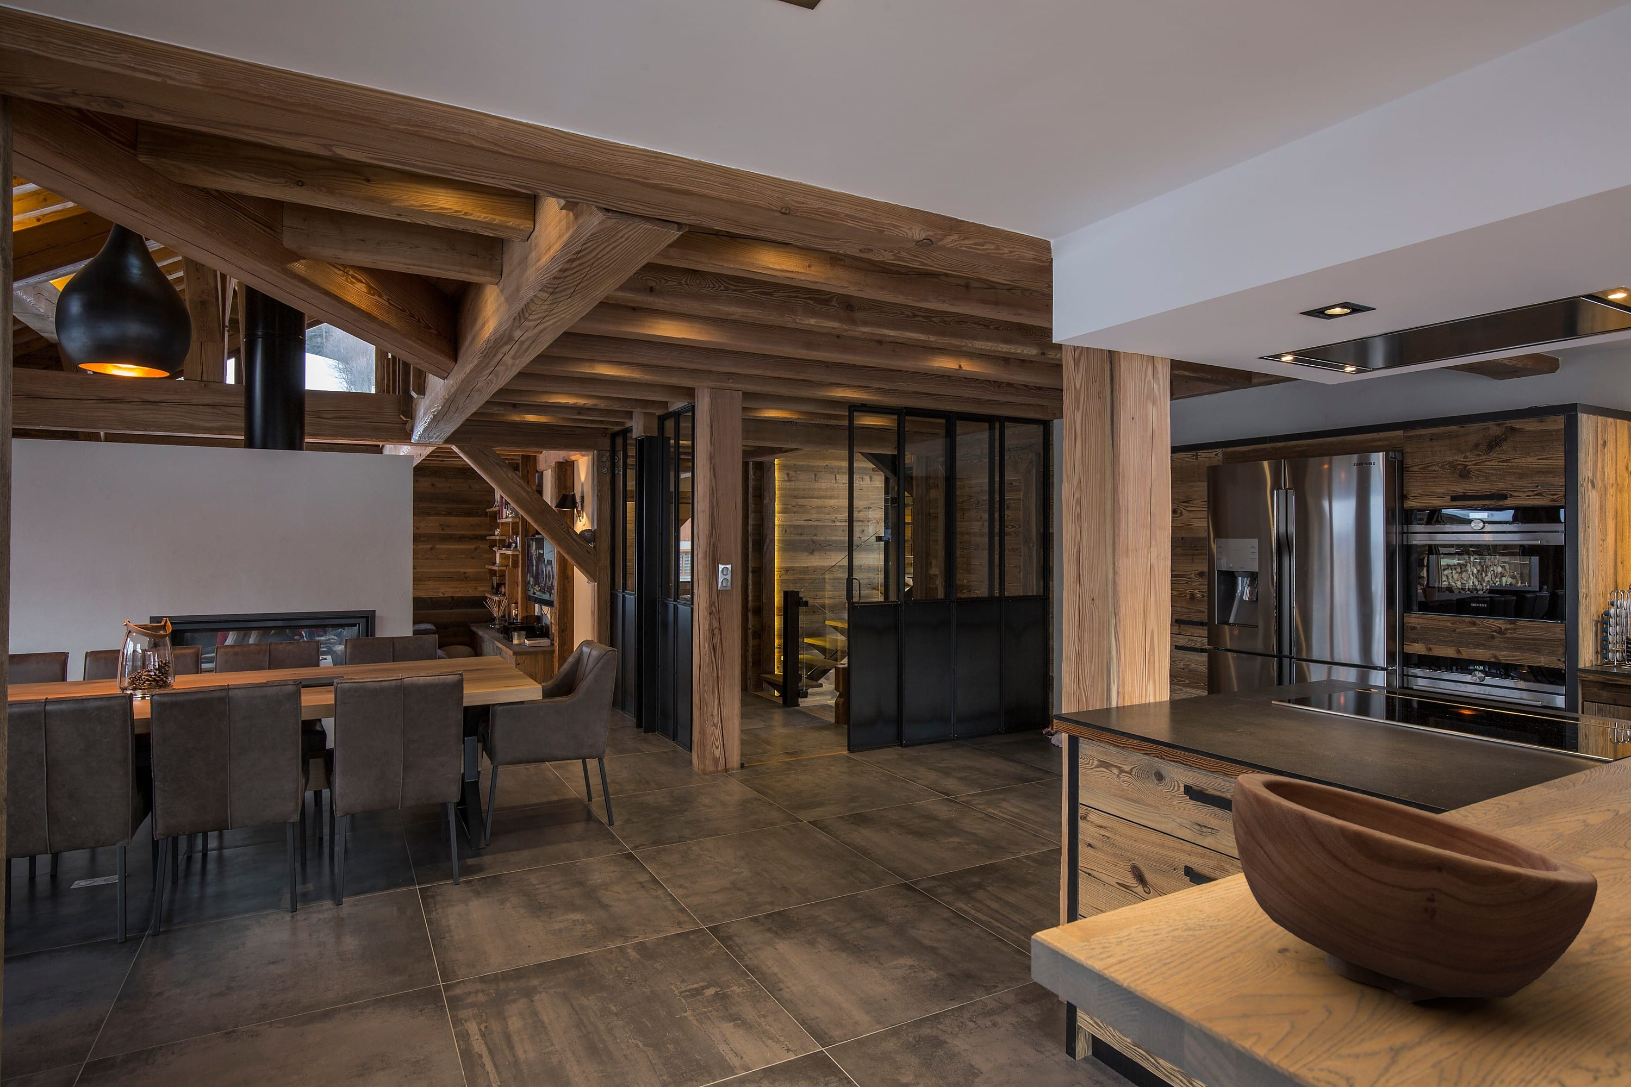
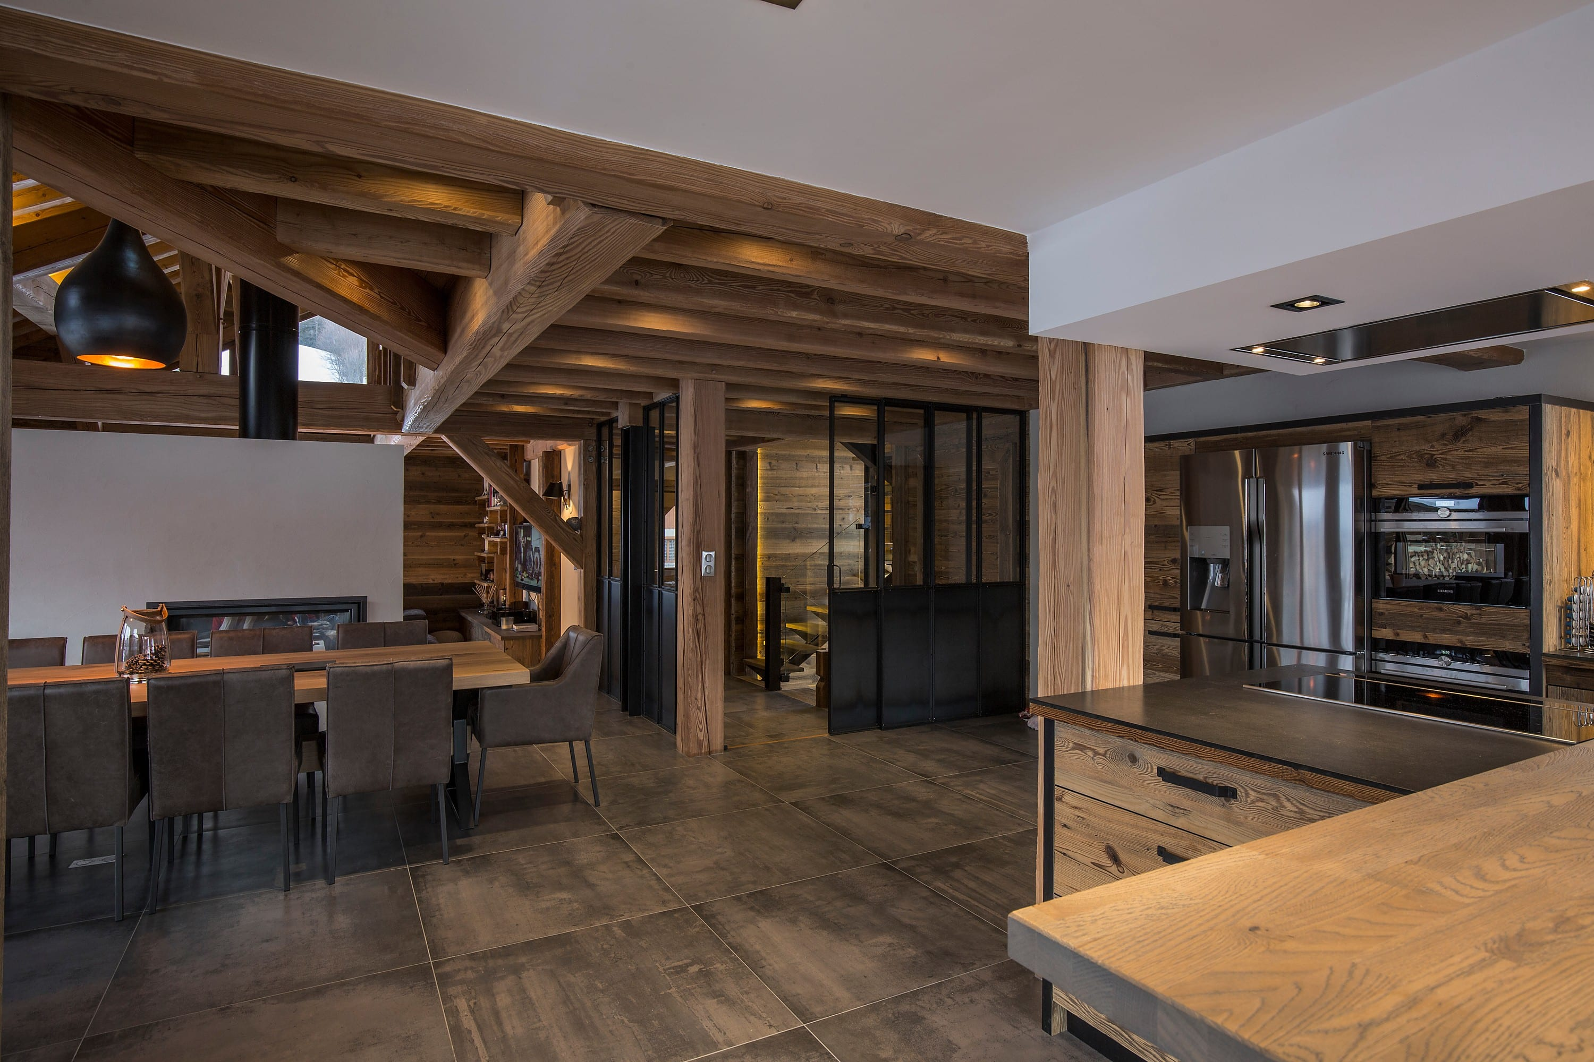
- wooden bowl (1397, 882)
